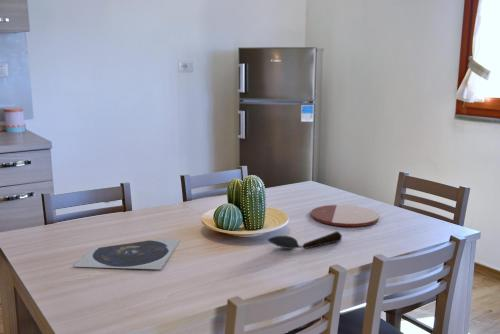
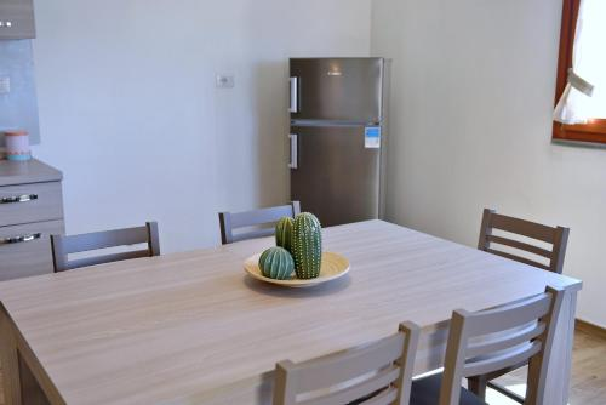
- plate (344, 214)
- spoon (307, 242)
- plate (130, 252)
